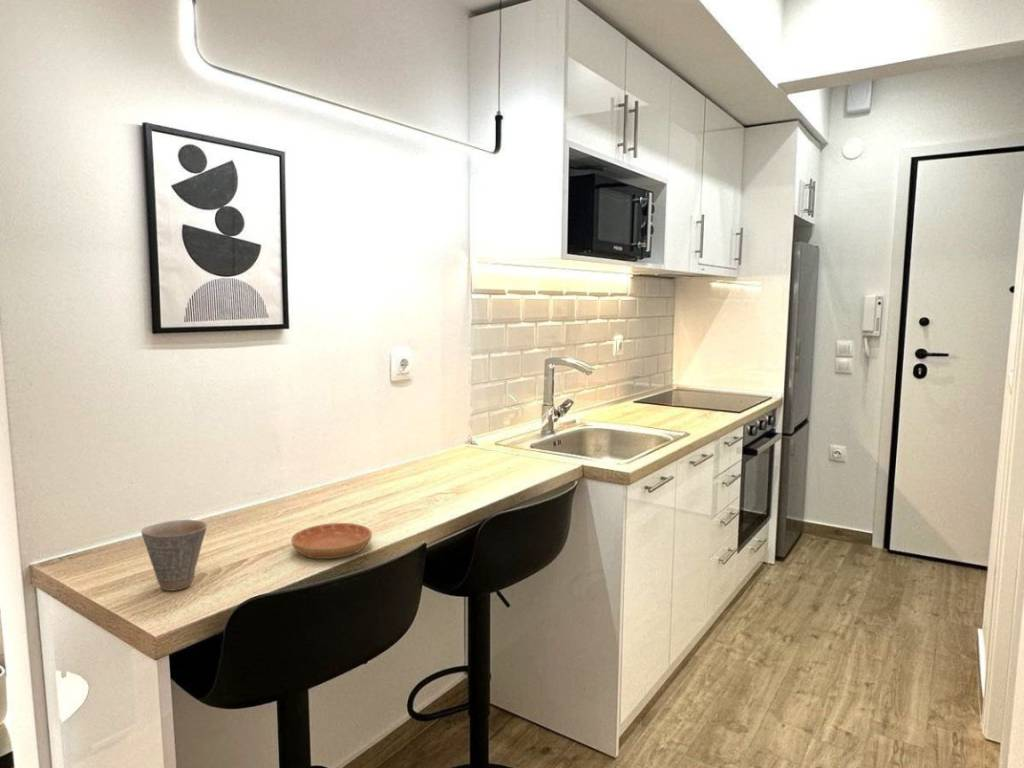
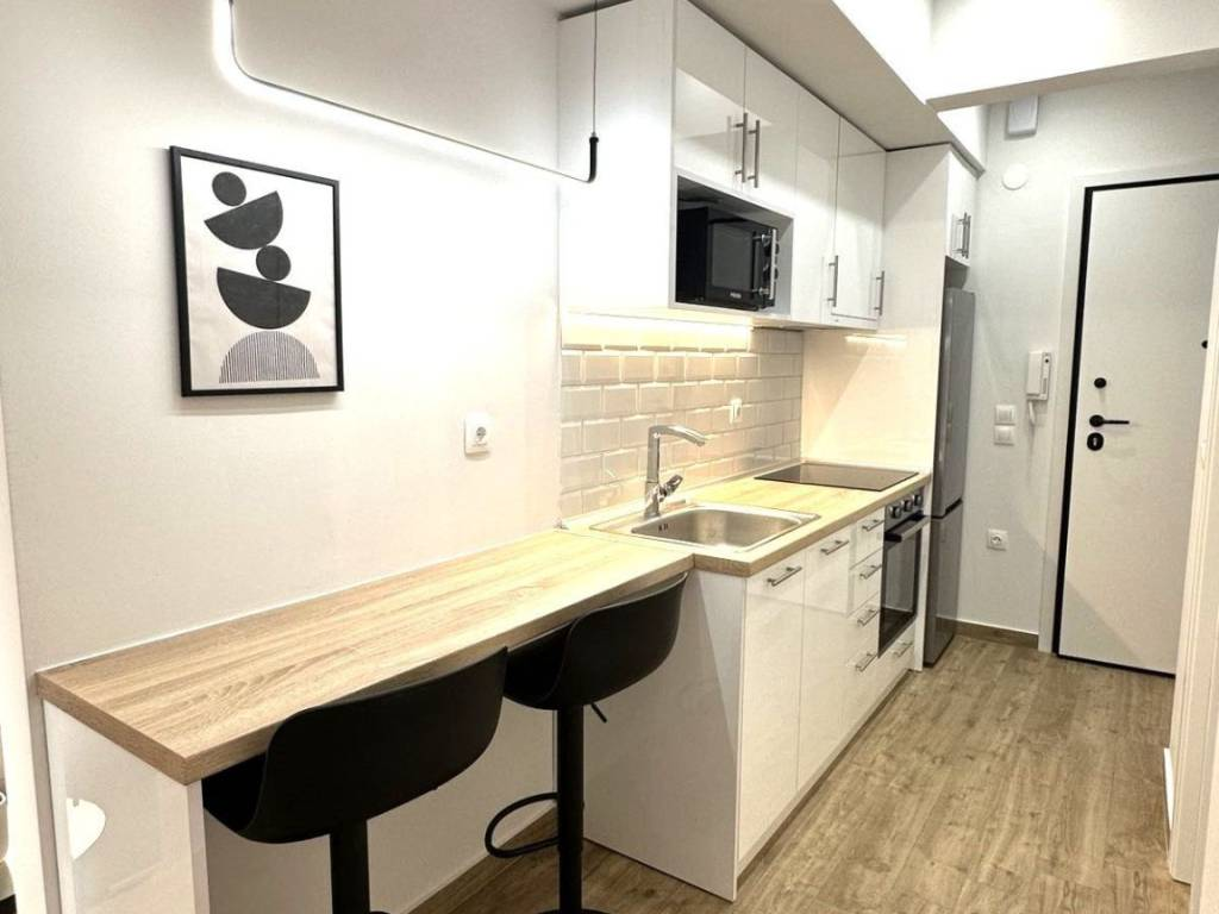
- saucer (332, 541)
- cup (175, 555)
